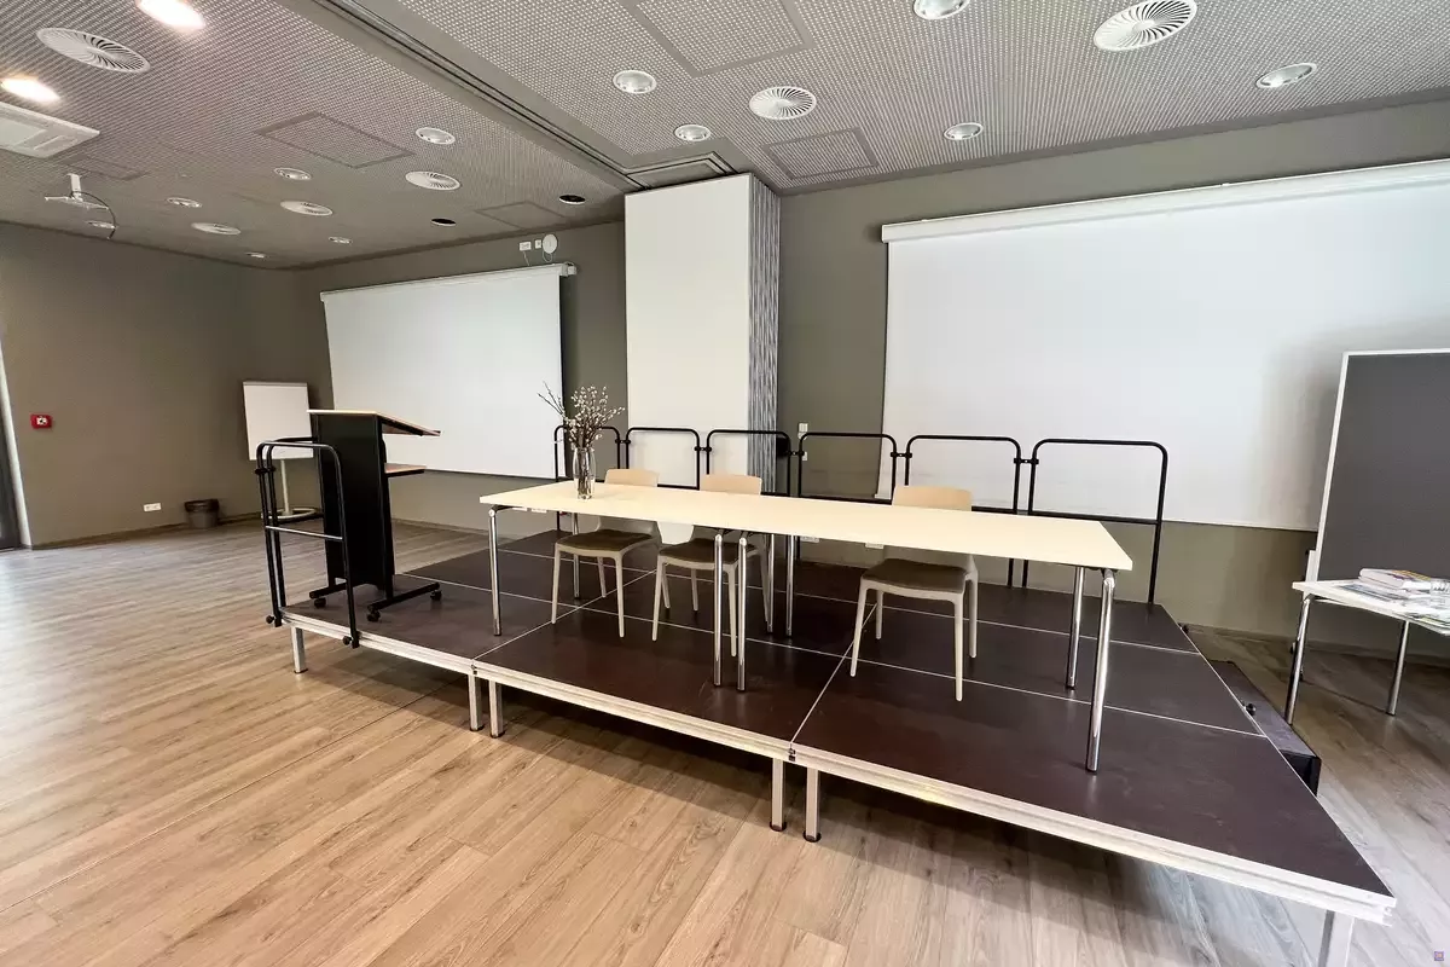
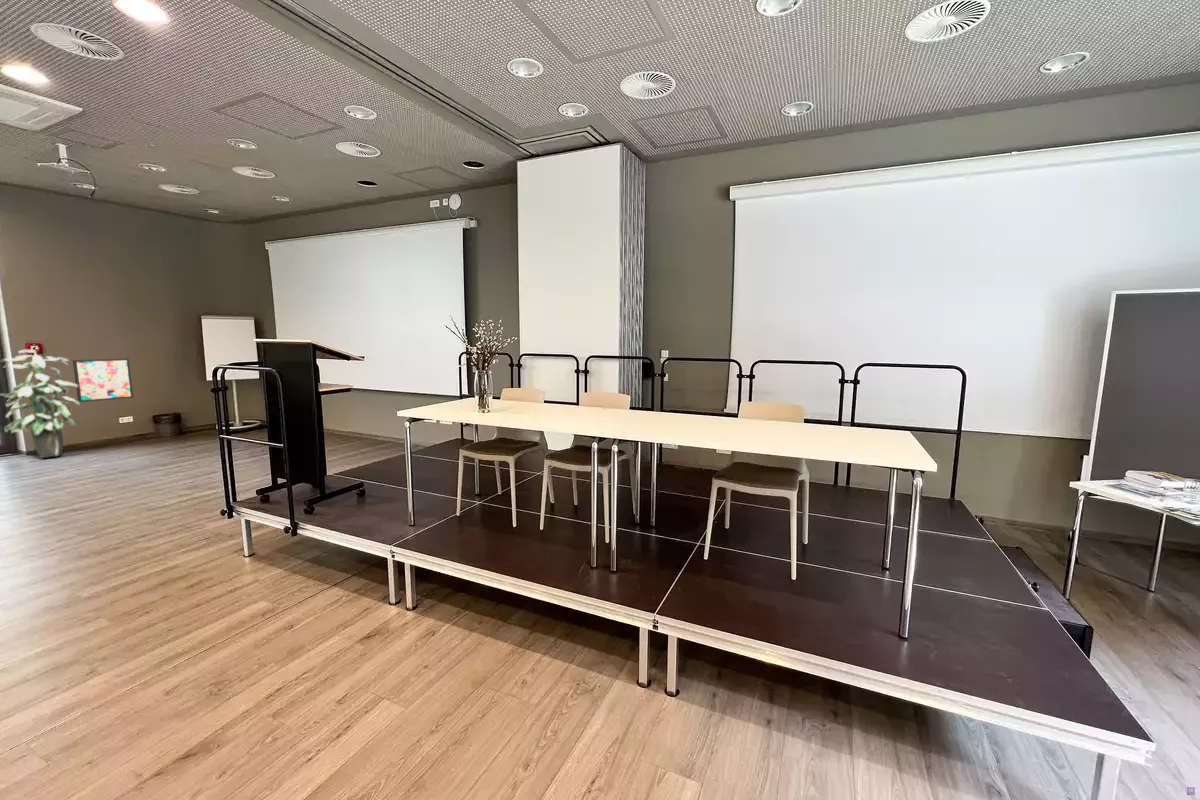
+ wall art (104, 379)
+ indoor plant (39, 404)
